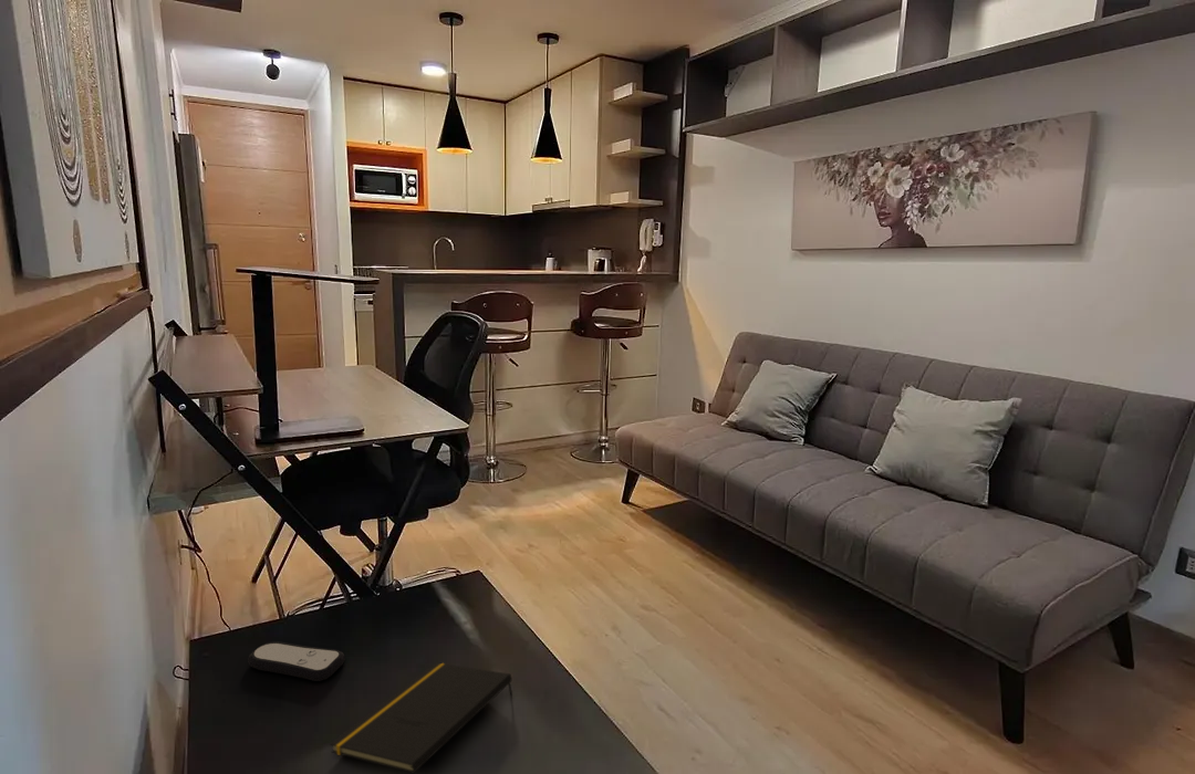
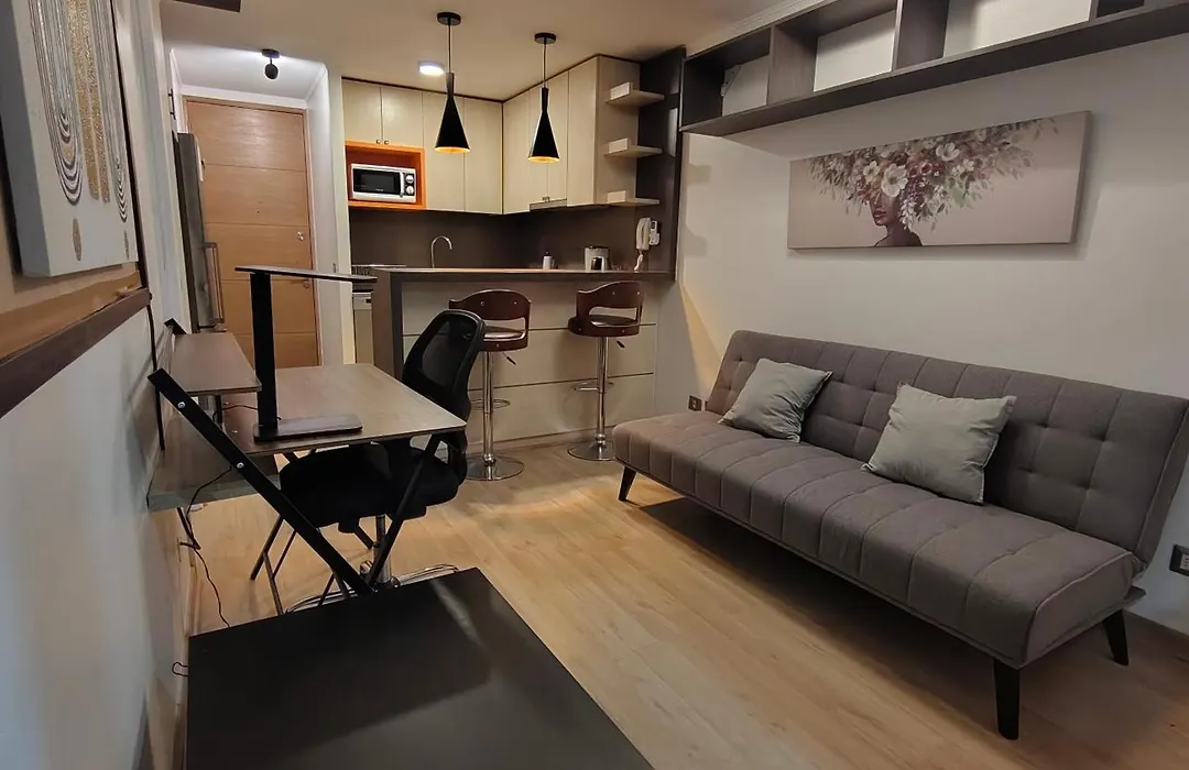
- remote control (295, 659)
- notepad (426, 711)
